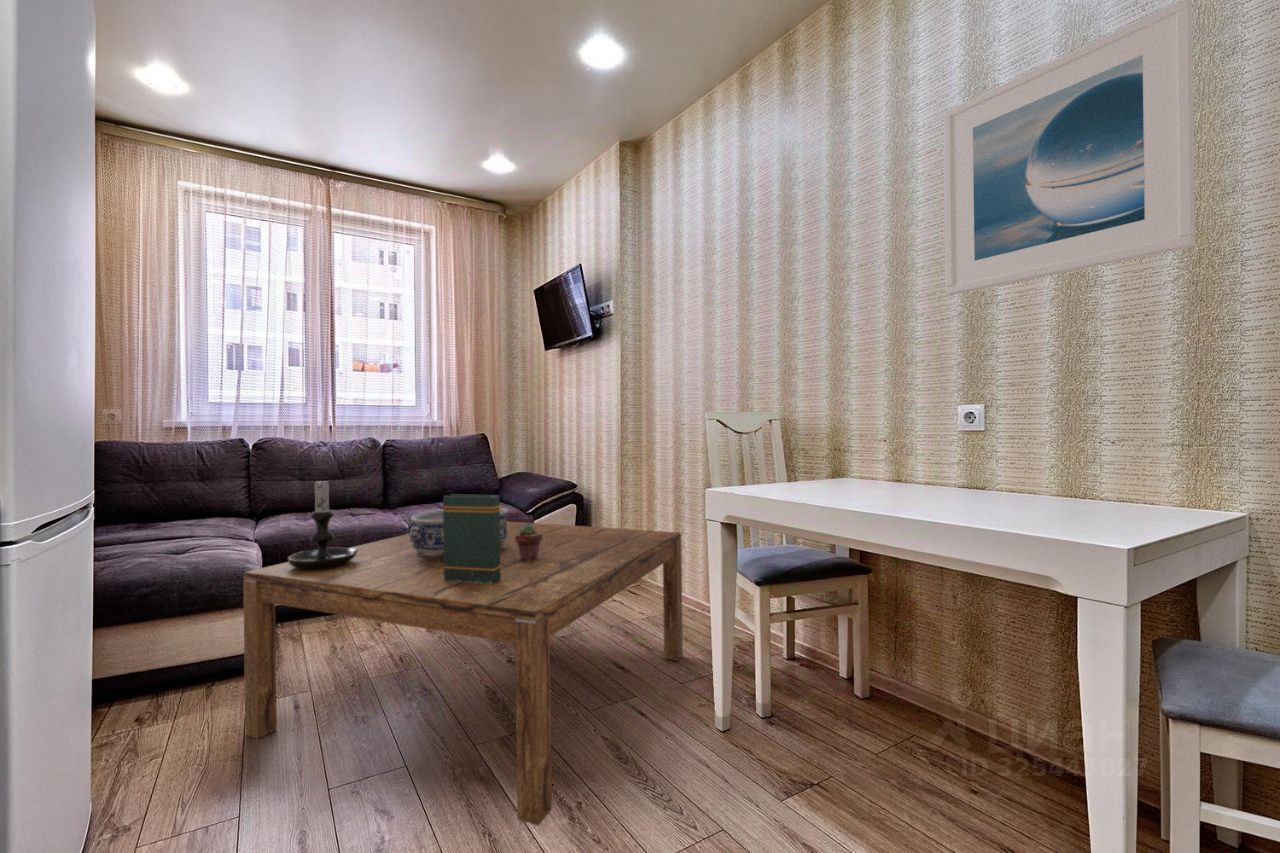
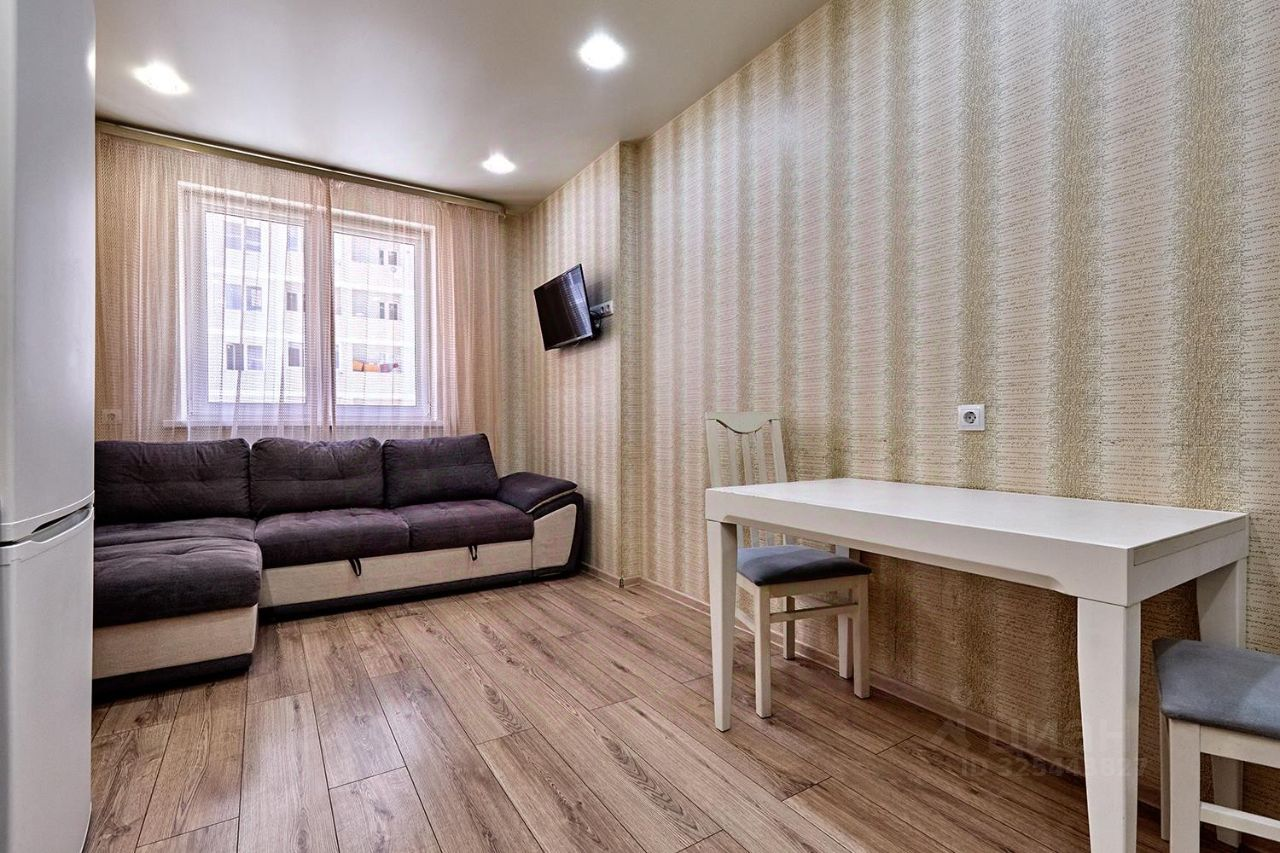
- coffee table (493, 619)
- decorative bowl (443, 531)
- potted succulent (528, 540)
- candle holder (324, 519)
- book (472, 537)
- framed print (1050, 169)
